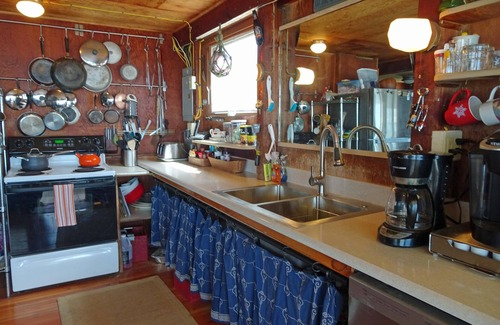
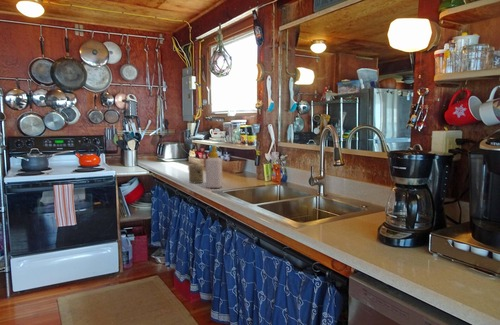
+ soap bottle (214, 166)
+ jar (196, 173)
